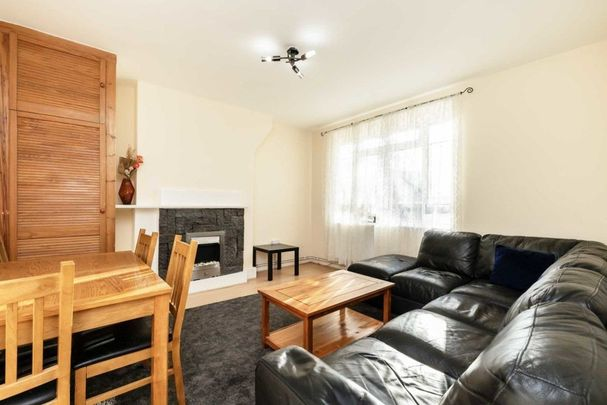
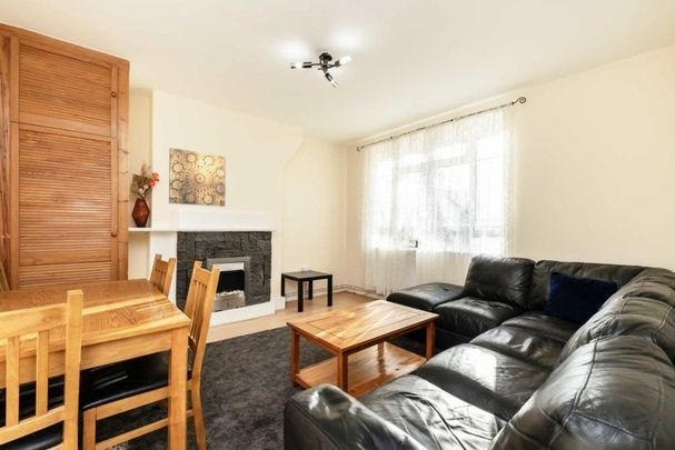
+ wall art (198, 178)
